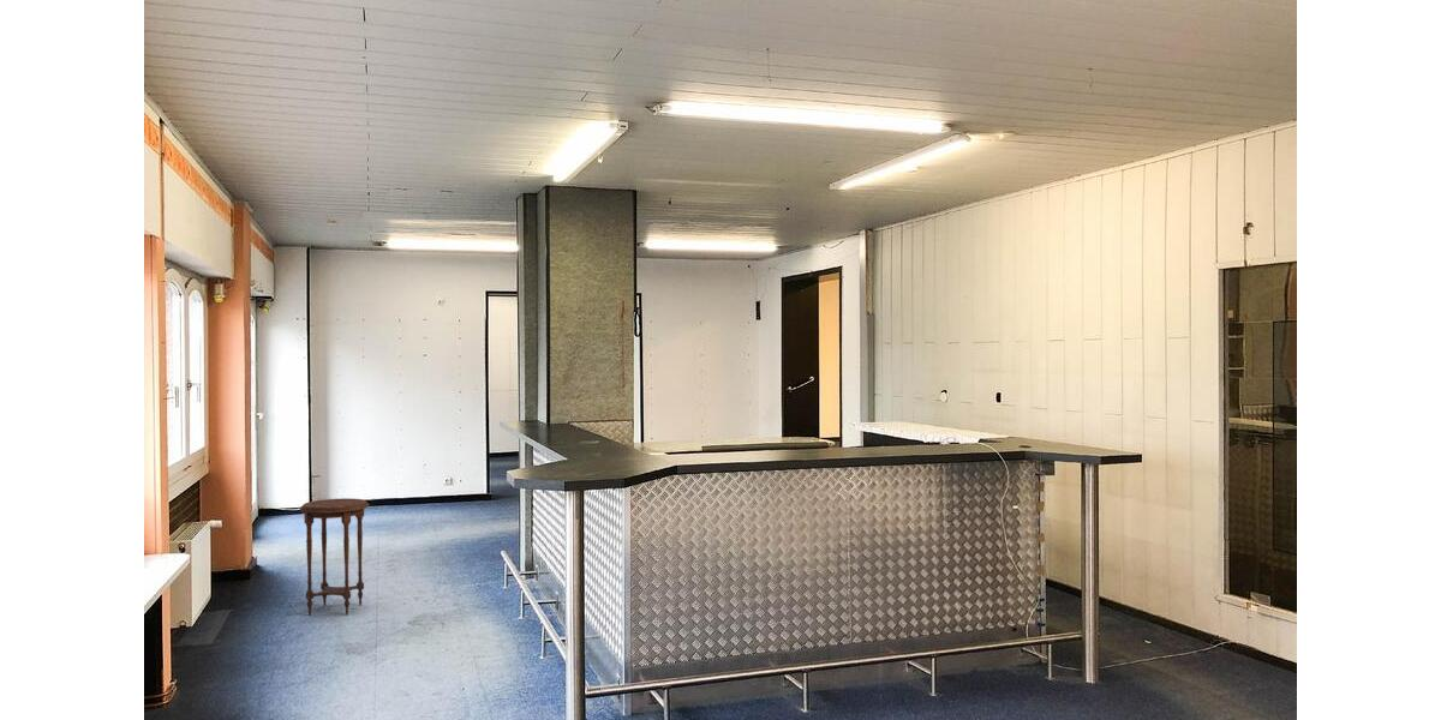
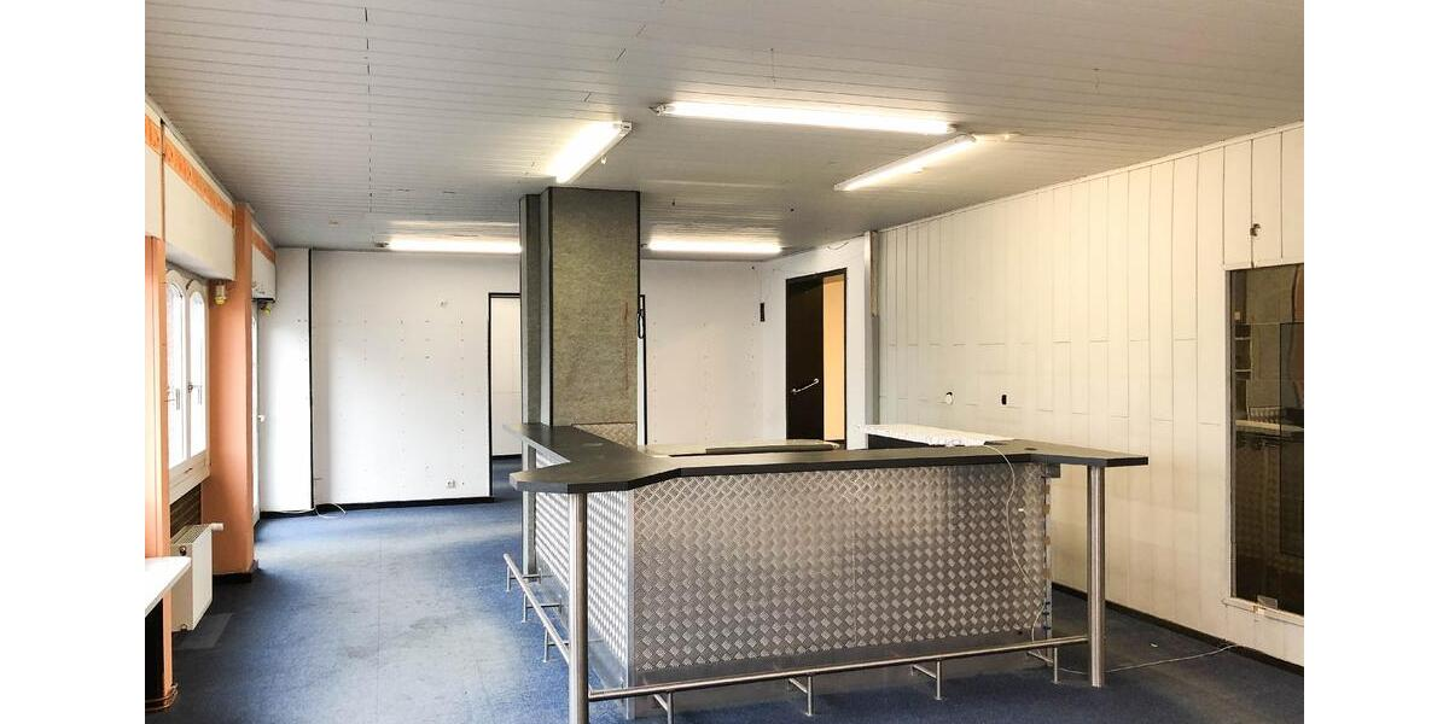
- side table (325, 556)
